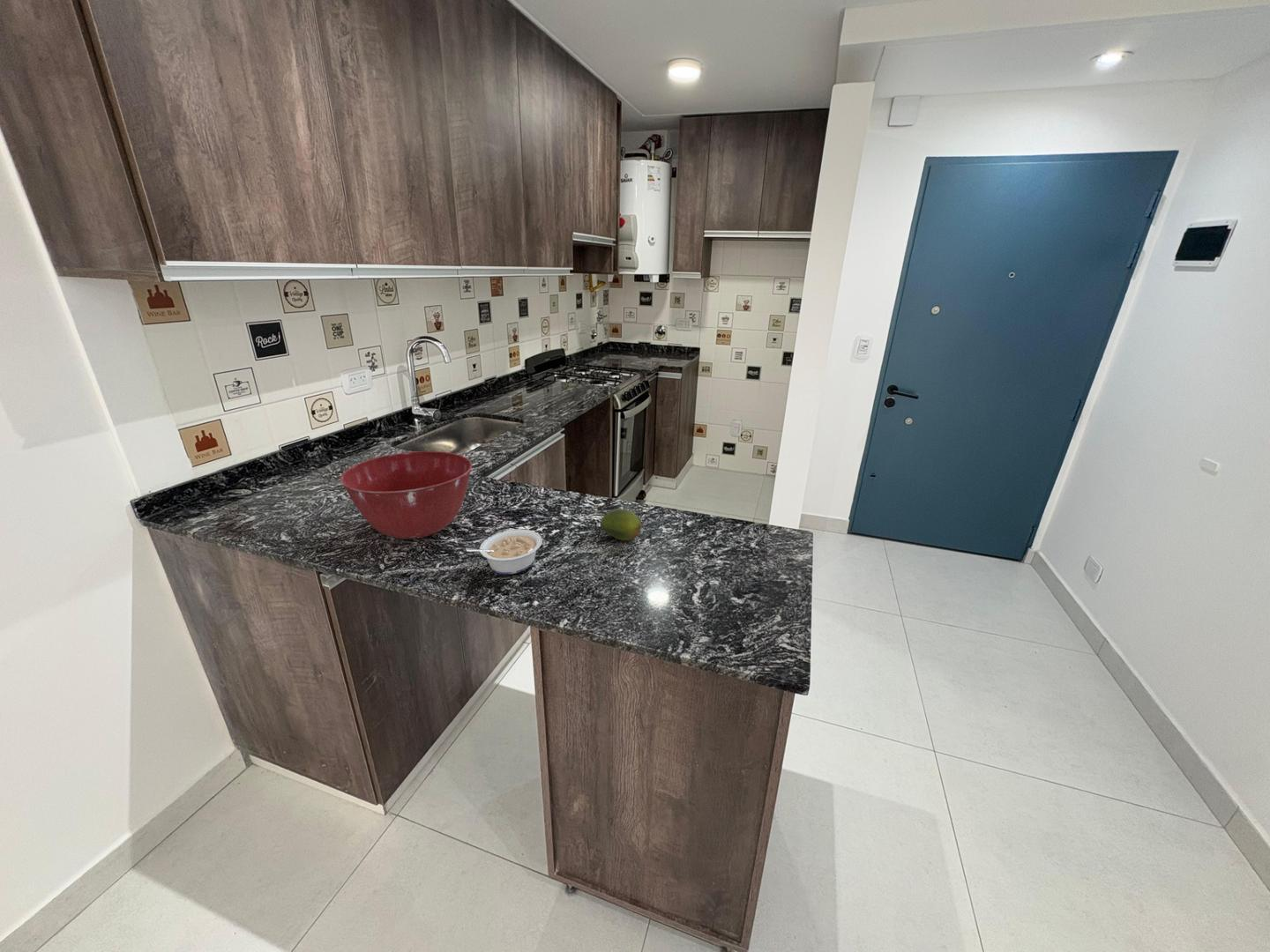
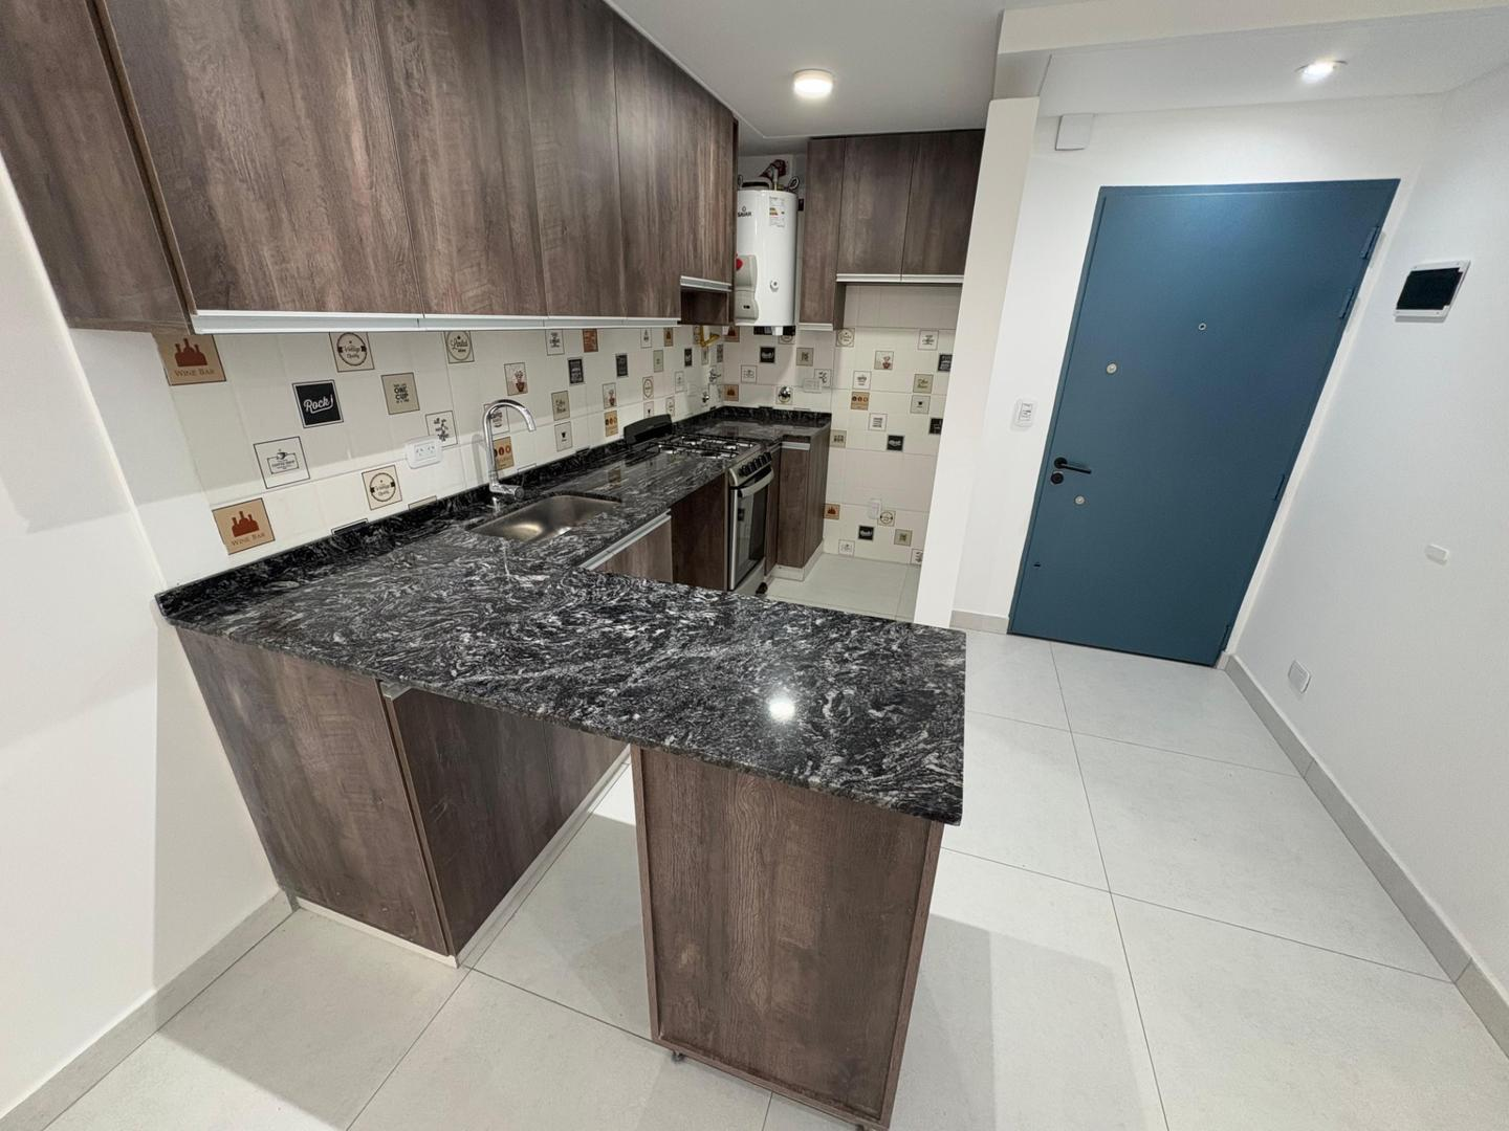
- legume (510, 553)
- fruit (621, 524)
- mixing bowl (413, 497)
